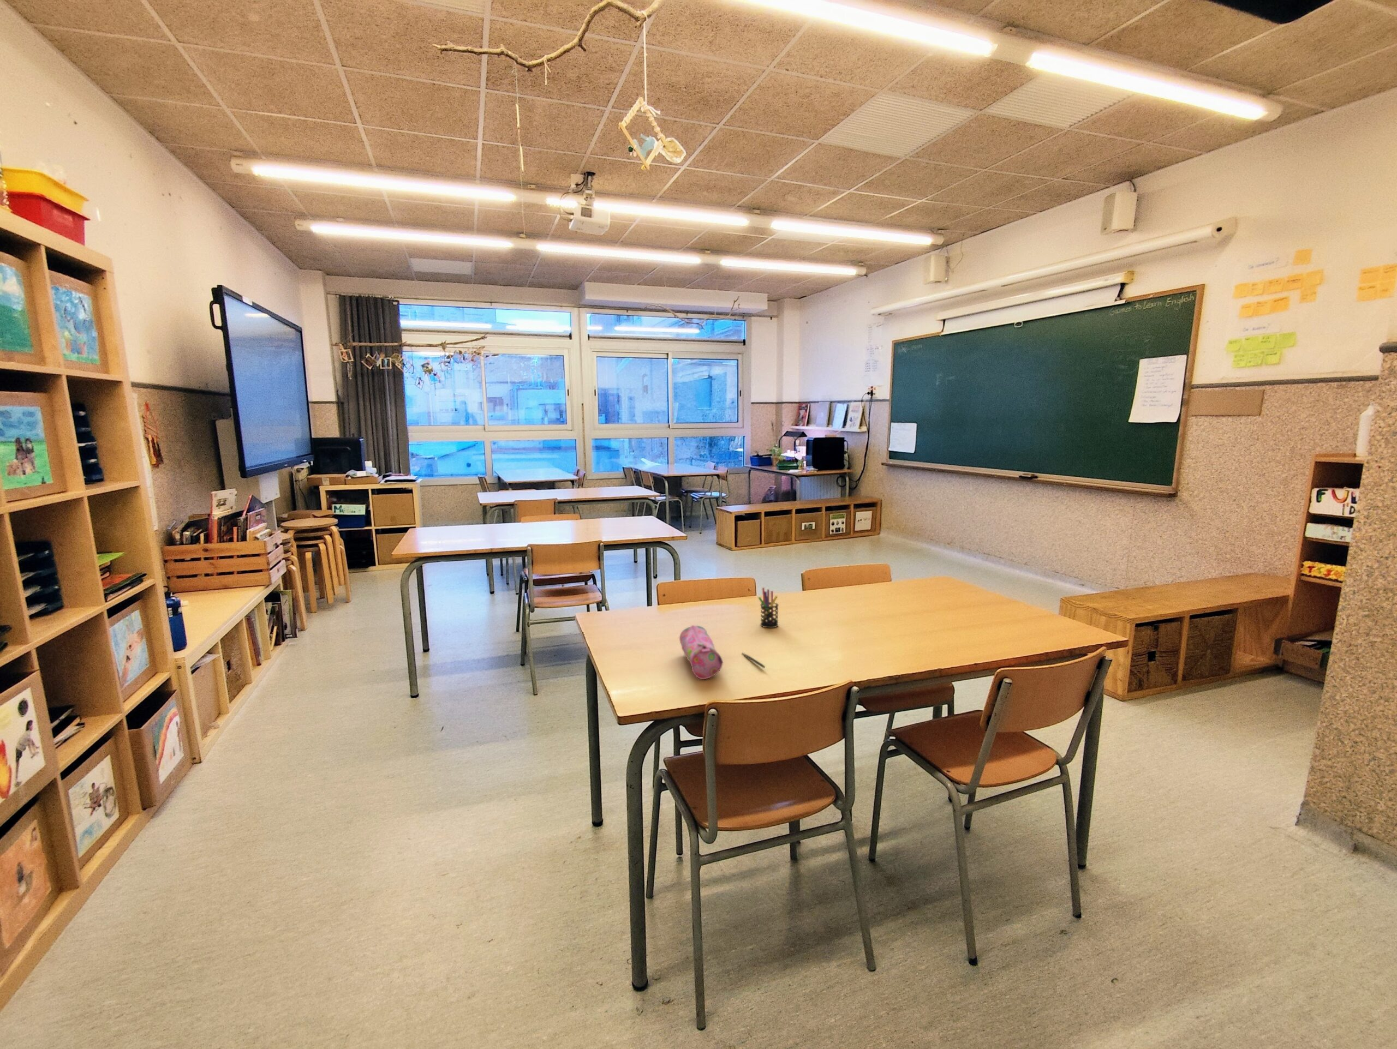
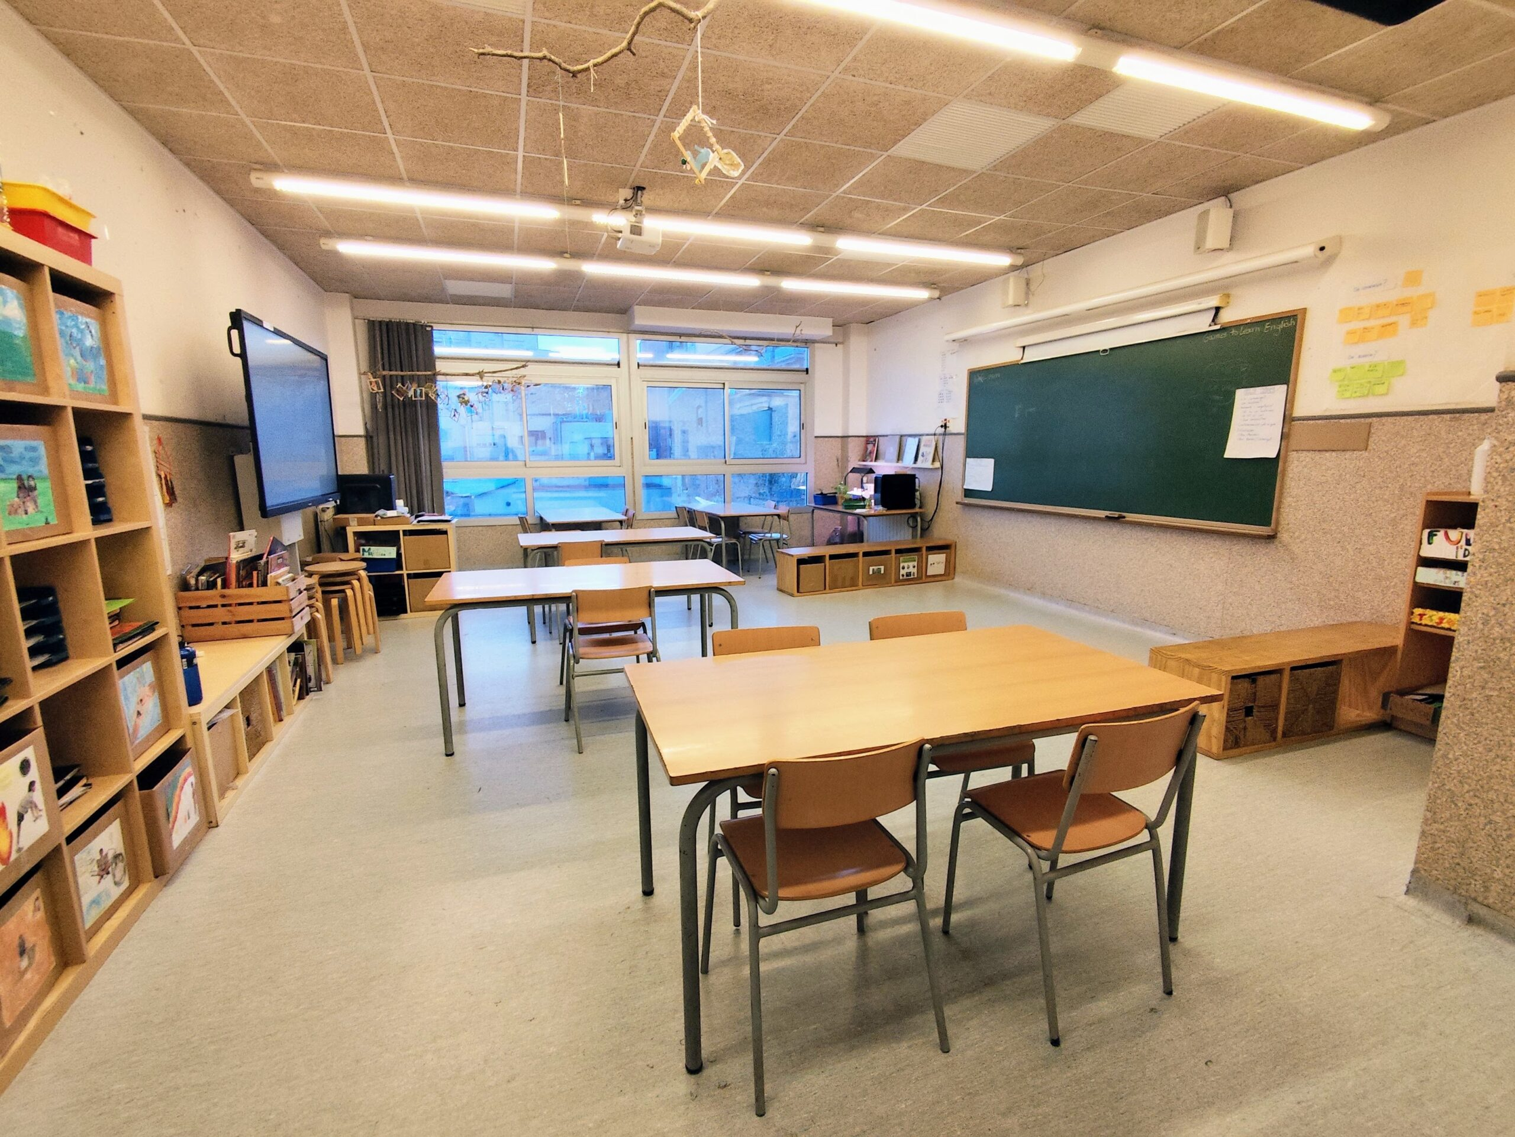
- pen (752, 659)
- pen holder (767, 607)
- pencil case (700, 650)
